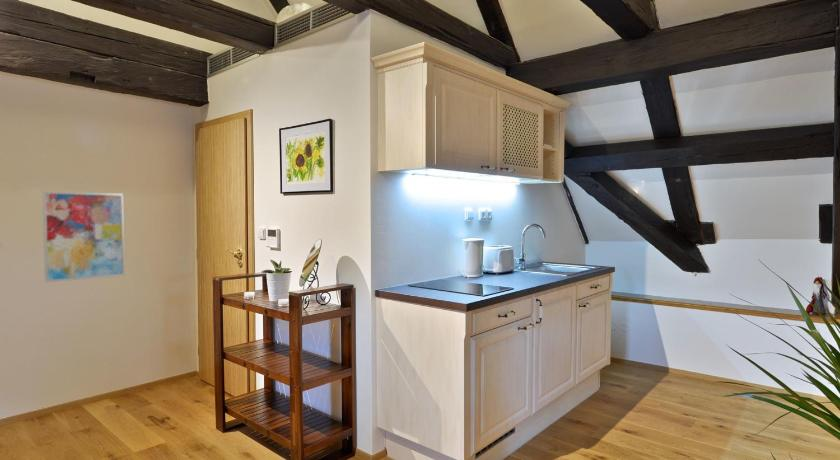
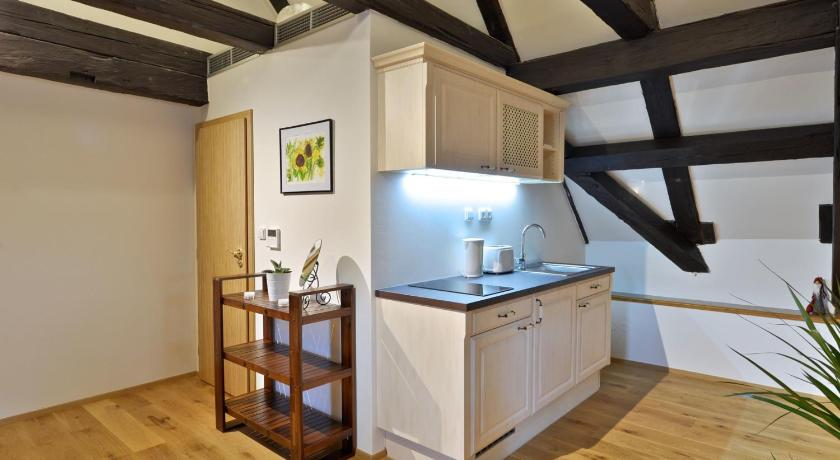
- wall art (85, 235)
